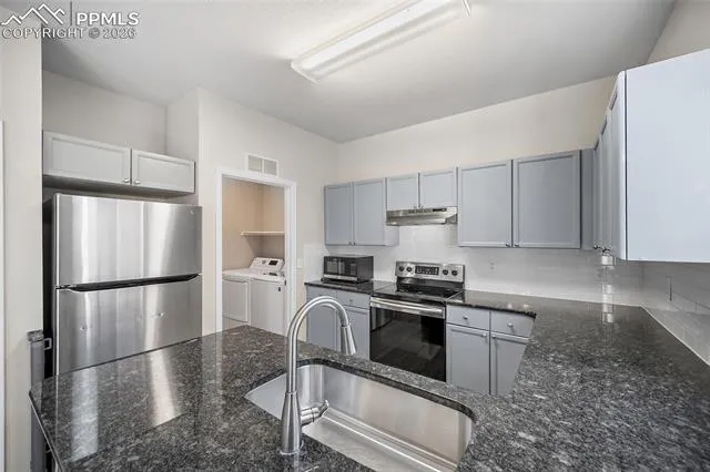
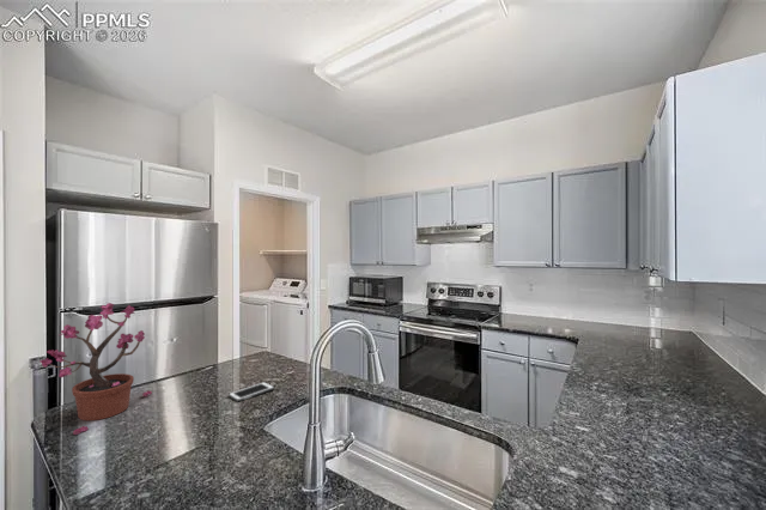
+ potted plant (98, 357)
+ cell phone (251, 390)
